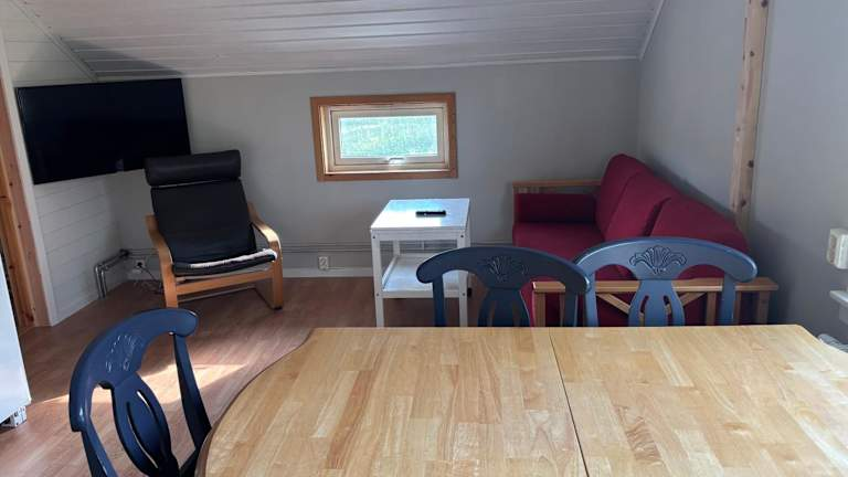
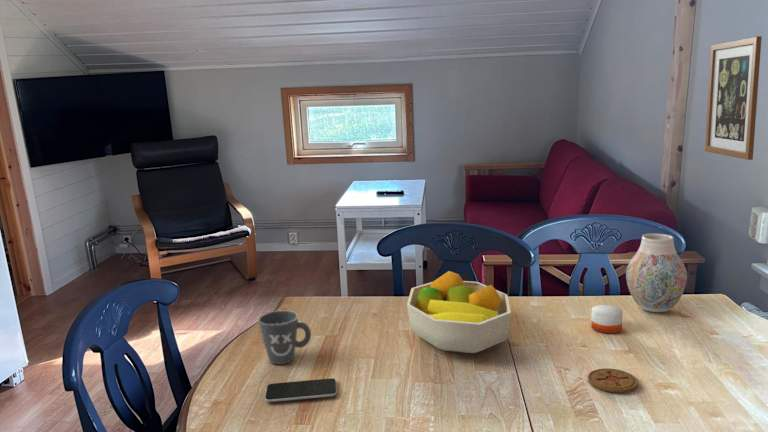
+ smartphone (301, 390)
+ candle (607, 308)
+ wall art (730, 99)
+ vase (656, 273)
+ fruit bowl (457, 309)
+ coaster (612, 380)
+ mug (285, 337)
